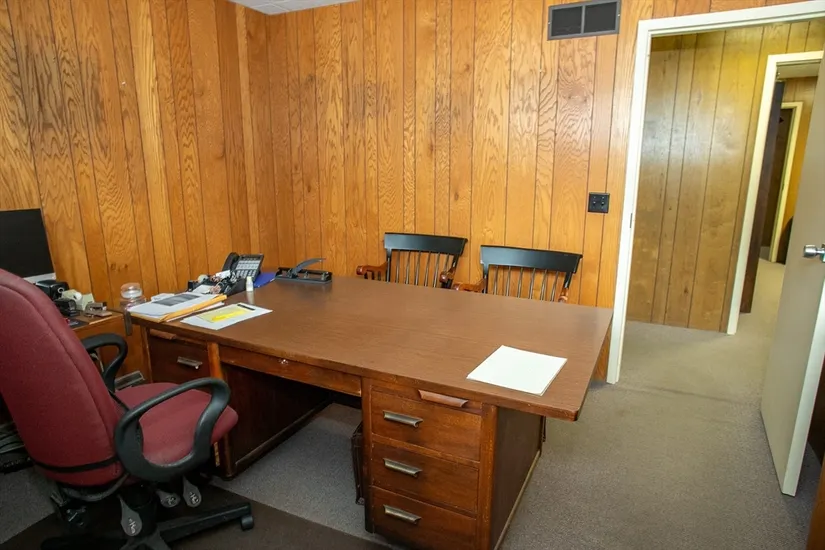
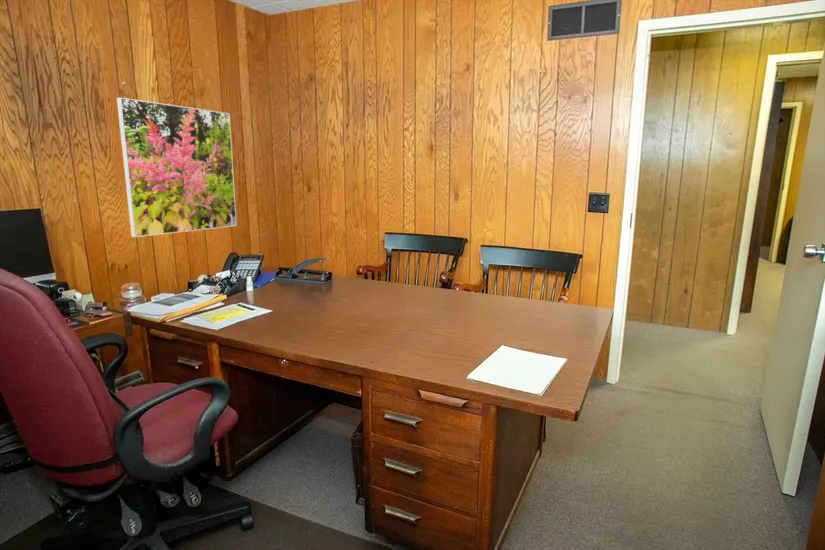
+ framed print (184, 170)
